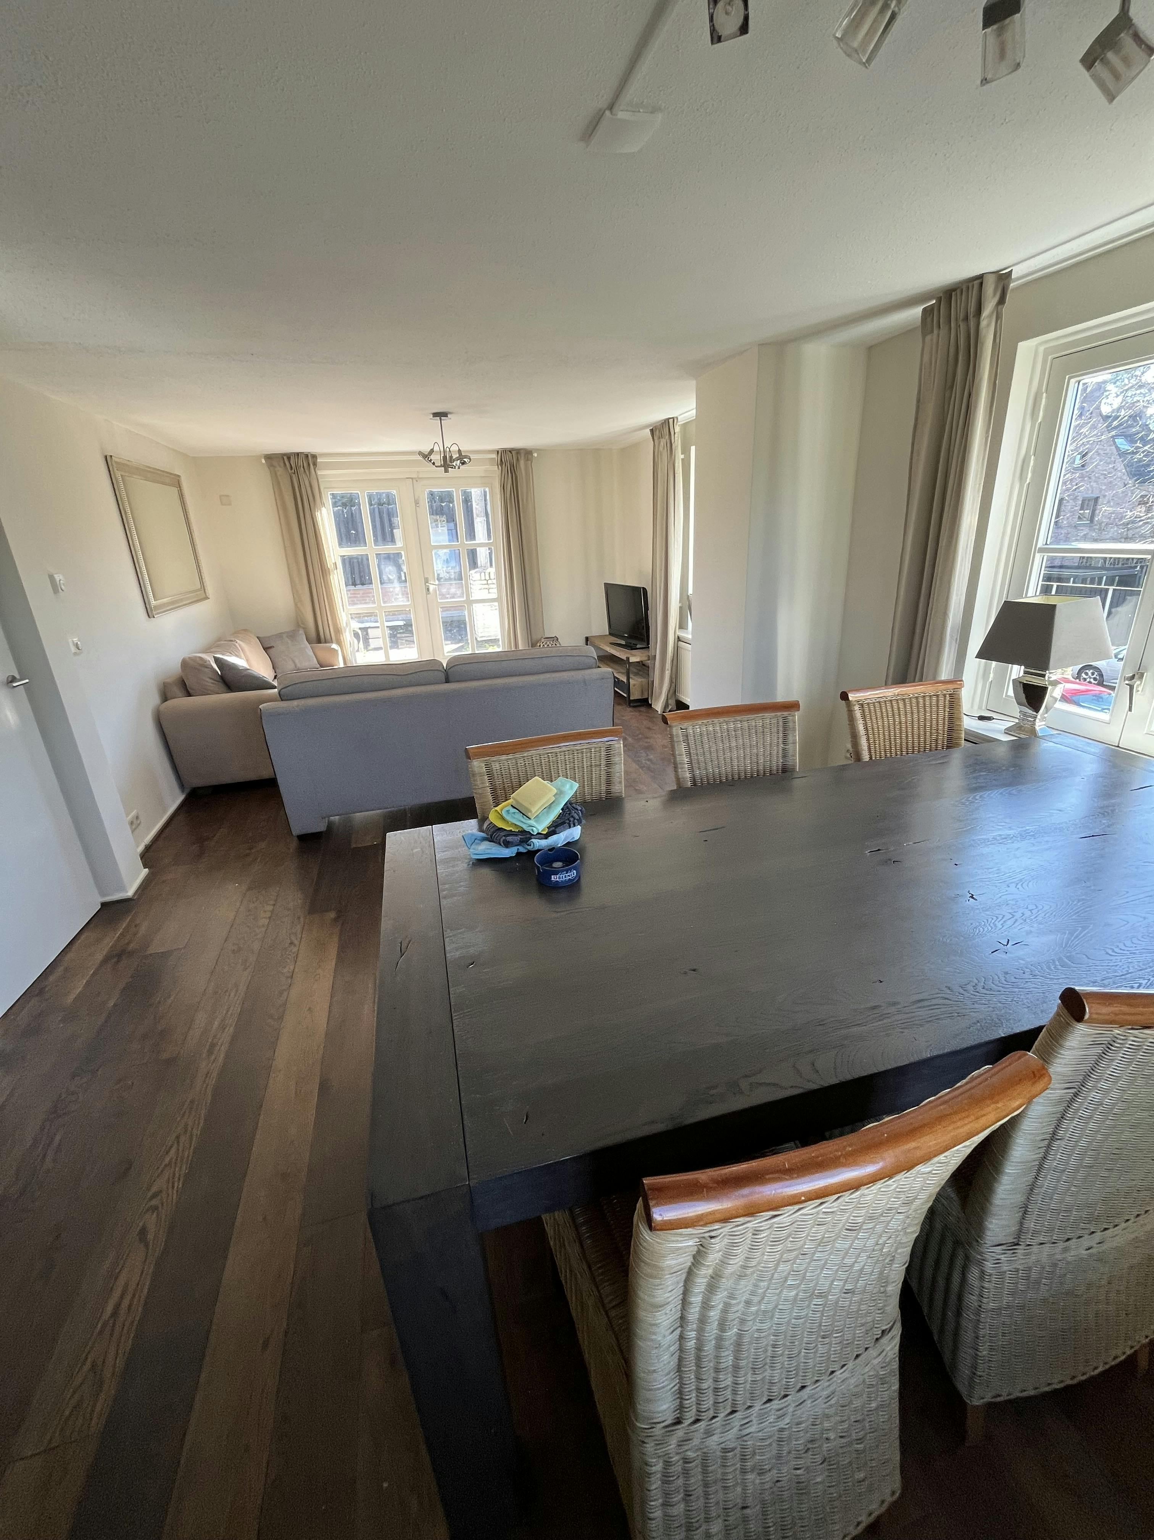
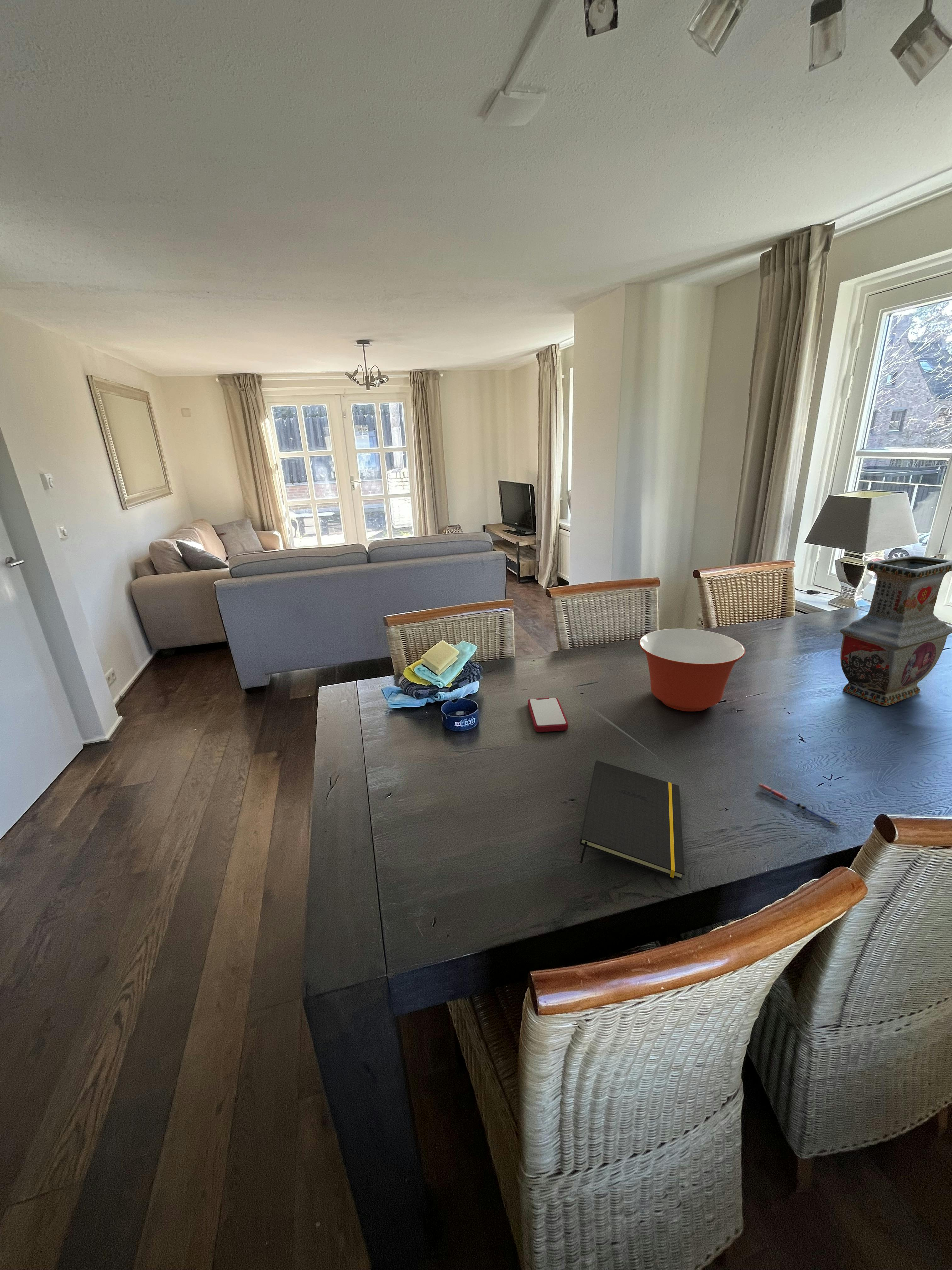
+ notepad (633, 812)
+ mixing bowl (687, 673)
+ vase (896, 629)
+ smartphone (547, 713)
+ pen (796, 804)
